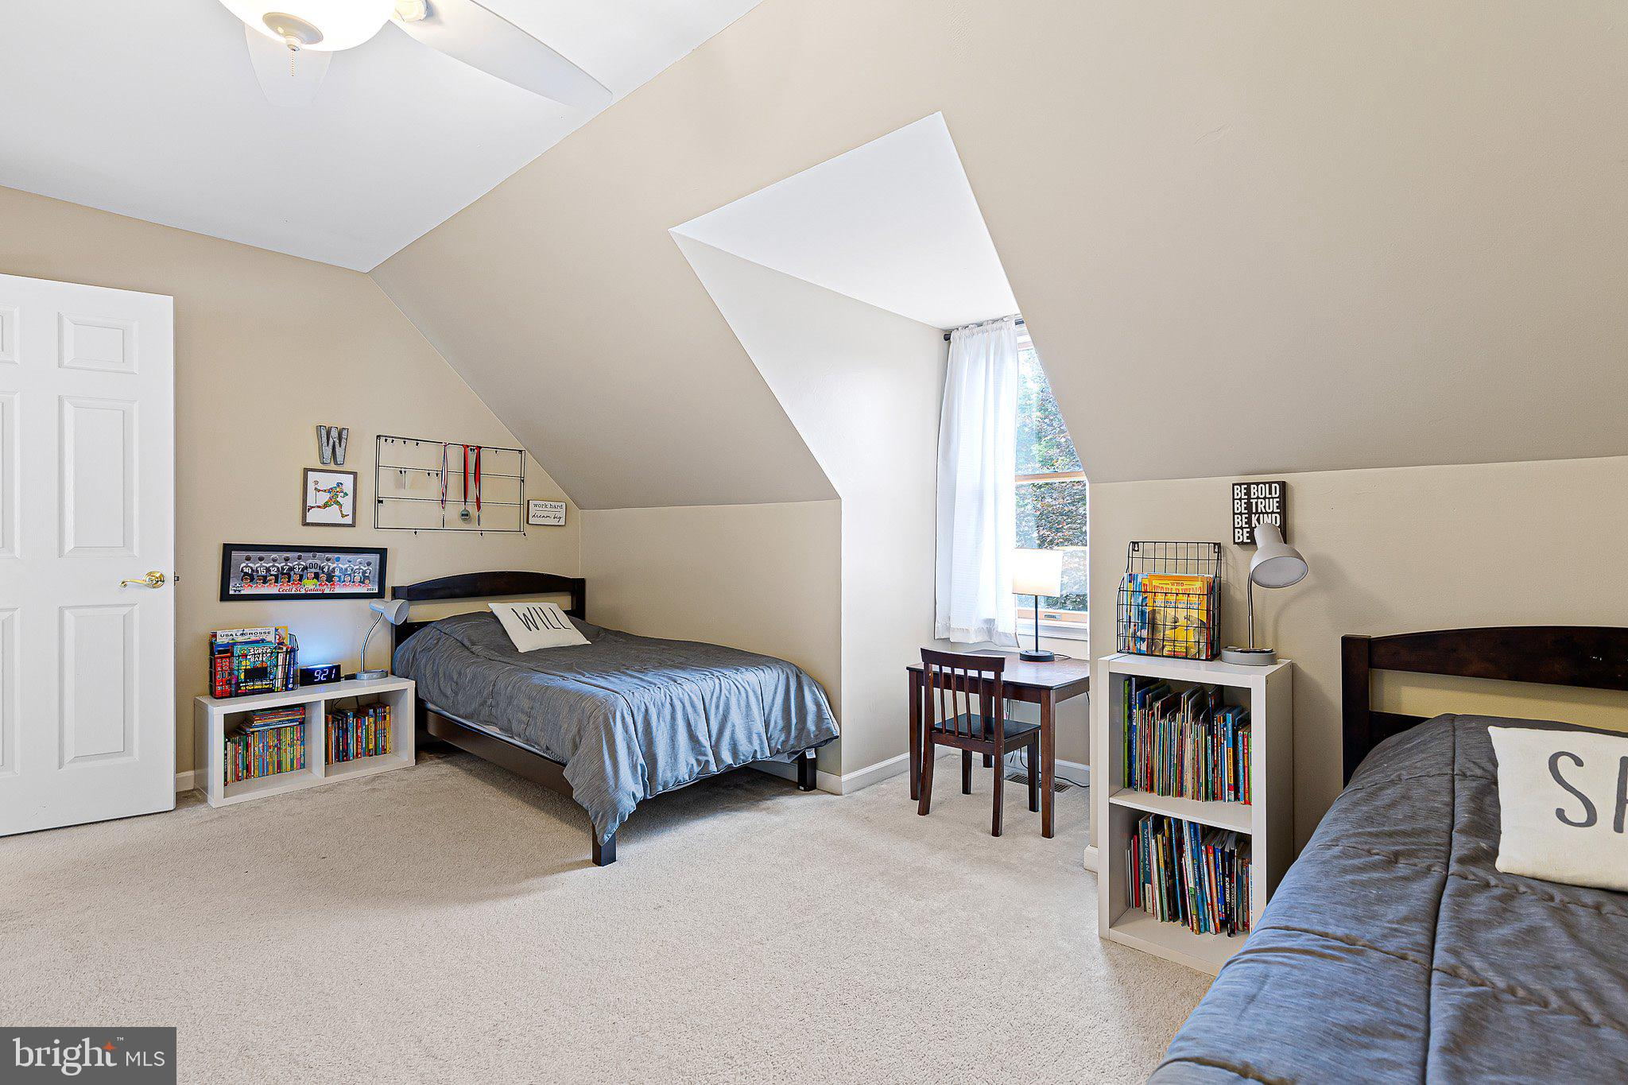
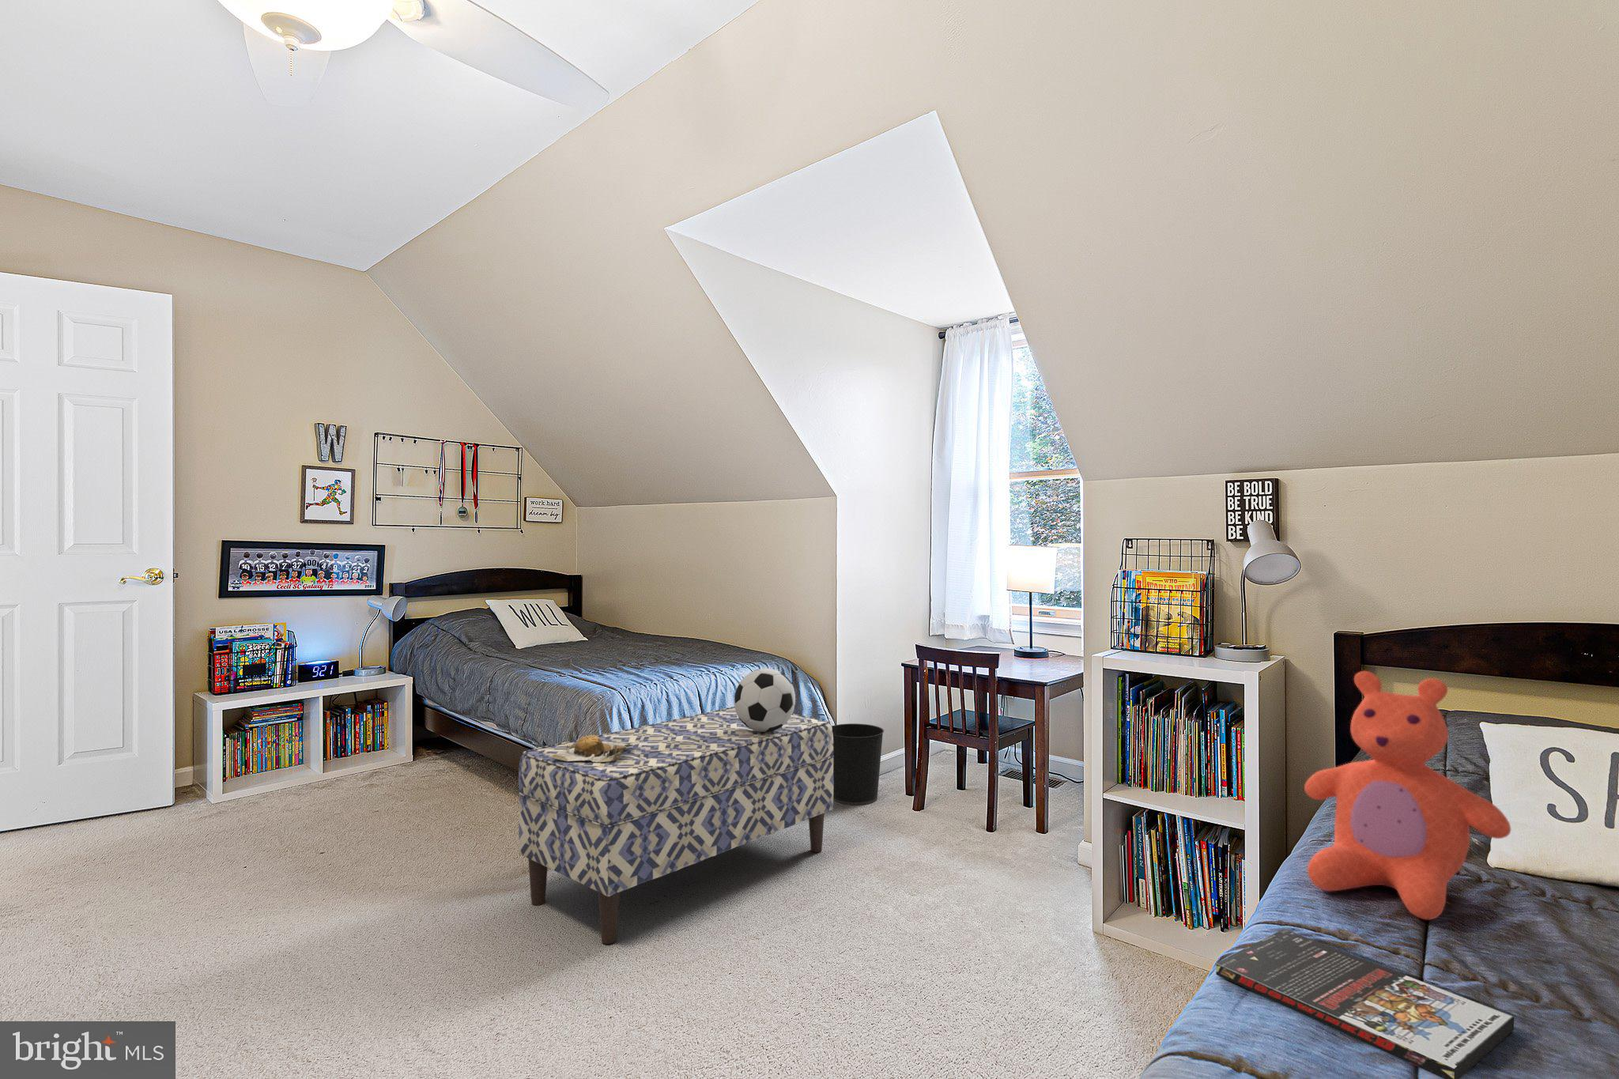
+ baseball cap (593, 744)
+ comic book (1355, 993)
+ wastebasket (855, 763)
+ bench (687, 804)
+ soccer ball (763, 698)
+ teddy bear (1390, 783)
